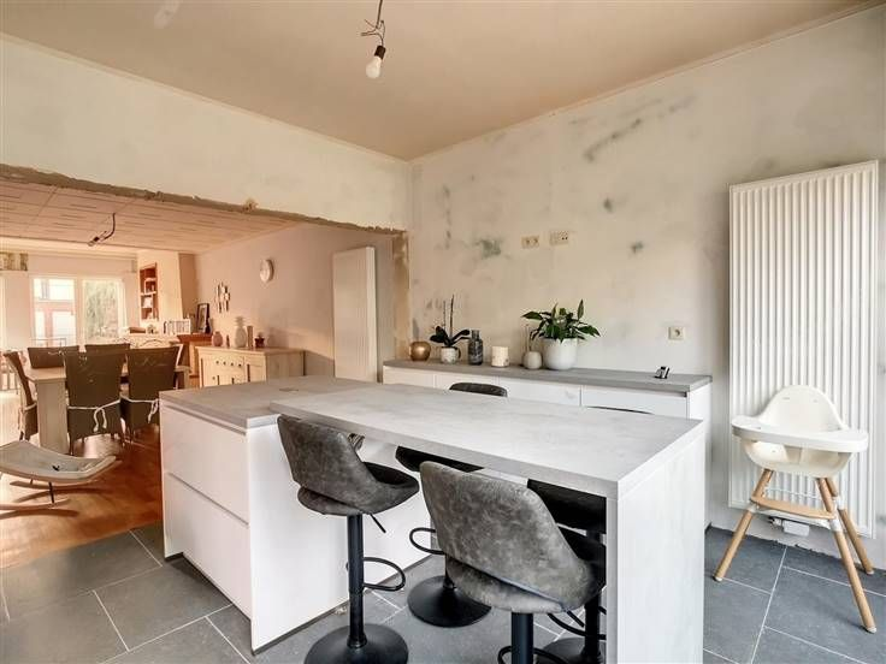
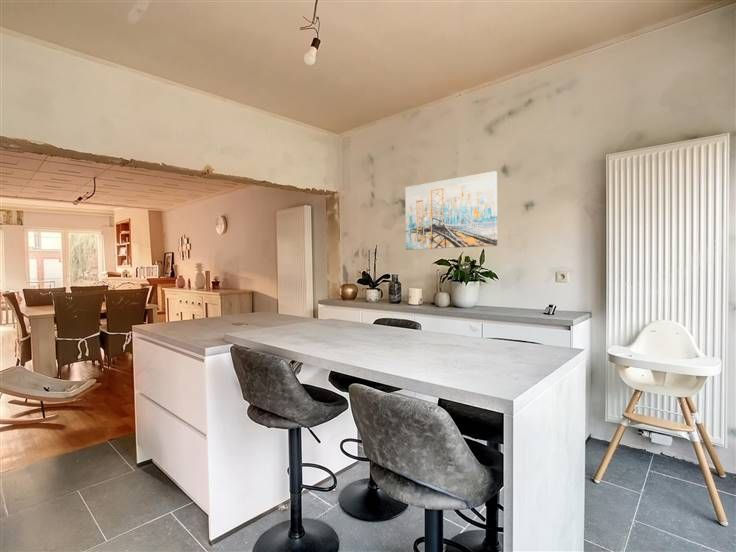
+ wall art (447, 214)
